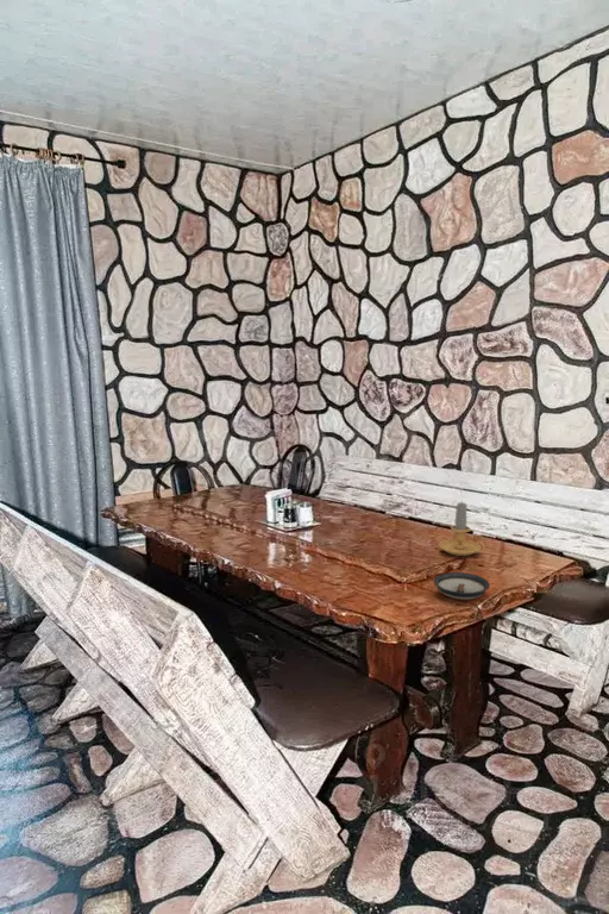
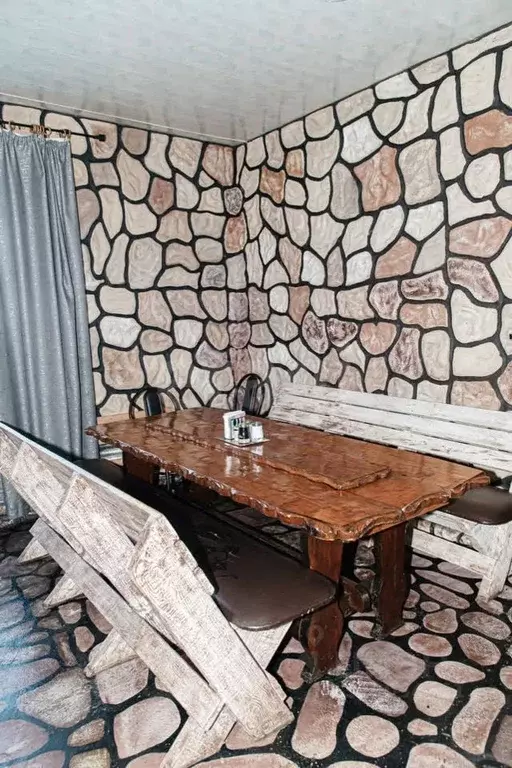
- saucer (460, 588)
- candle (464, 527)
